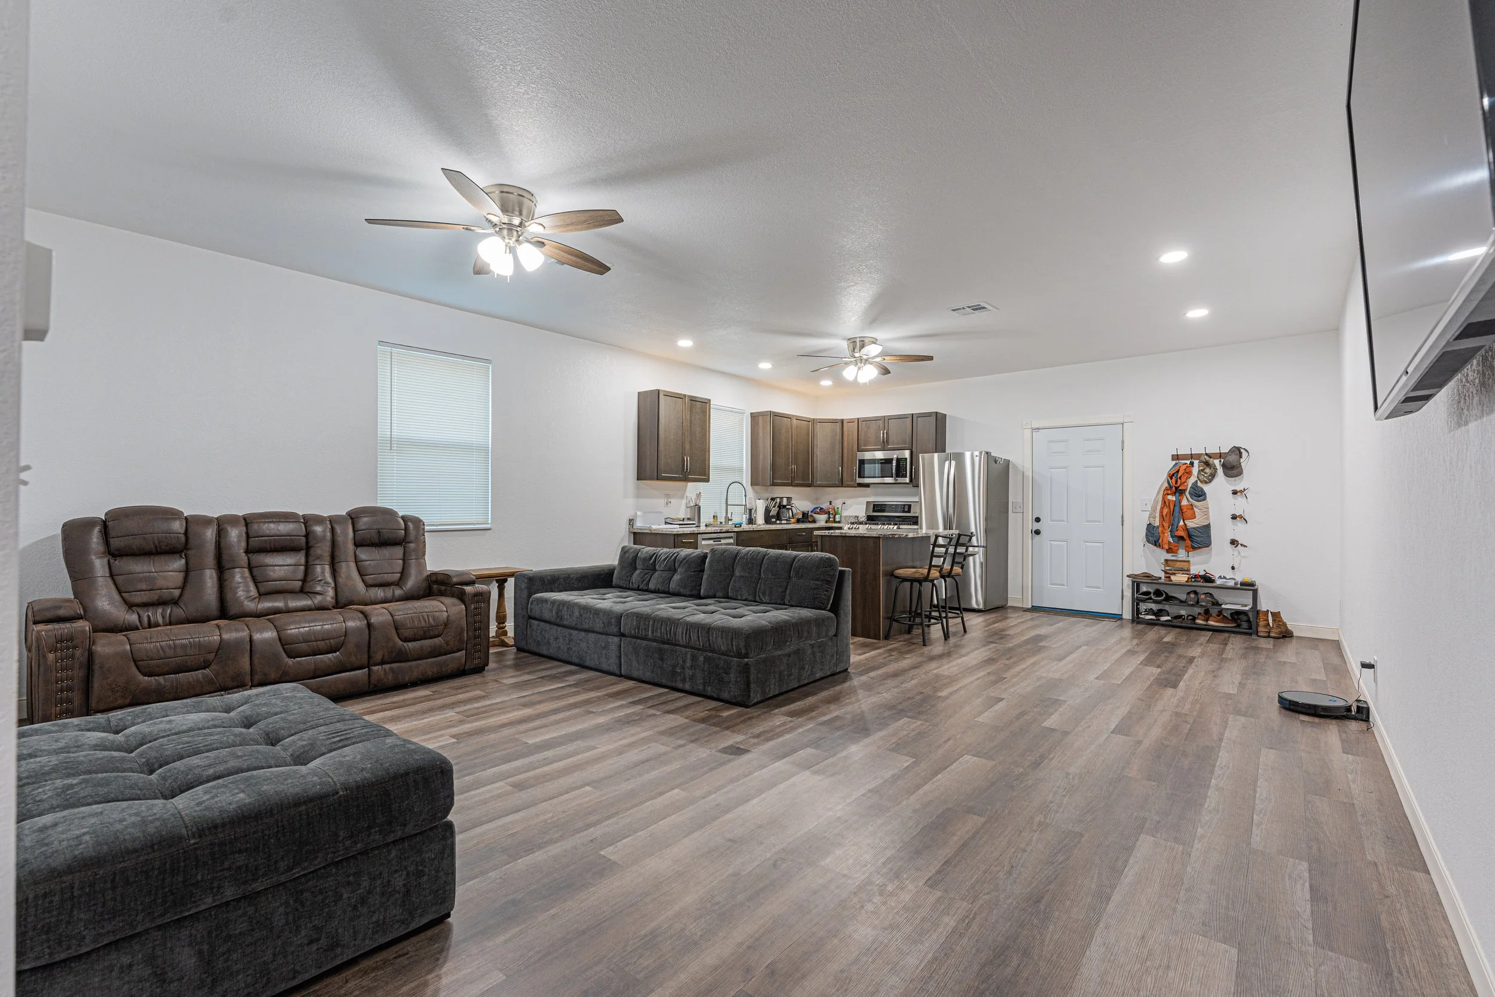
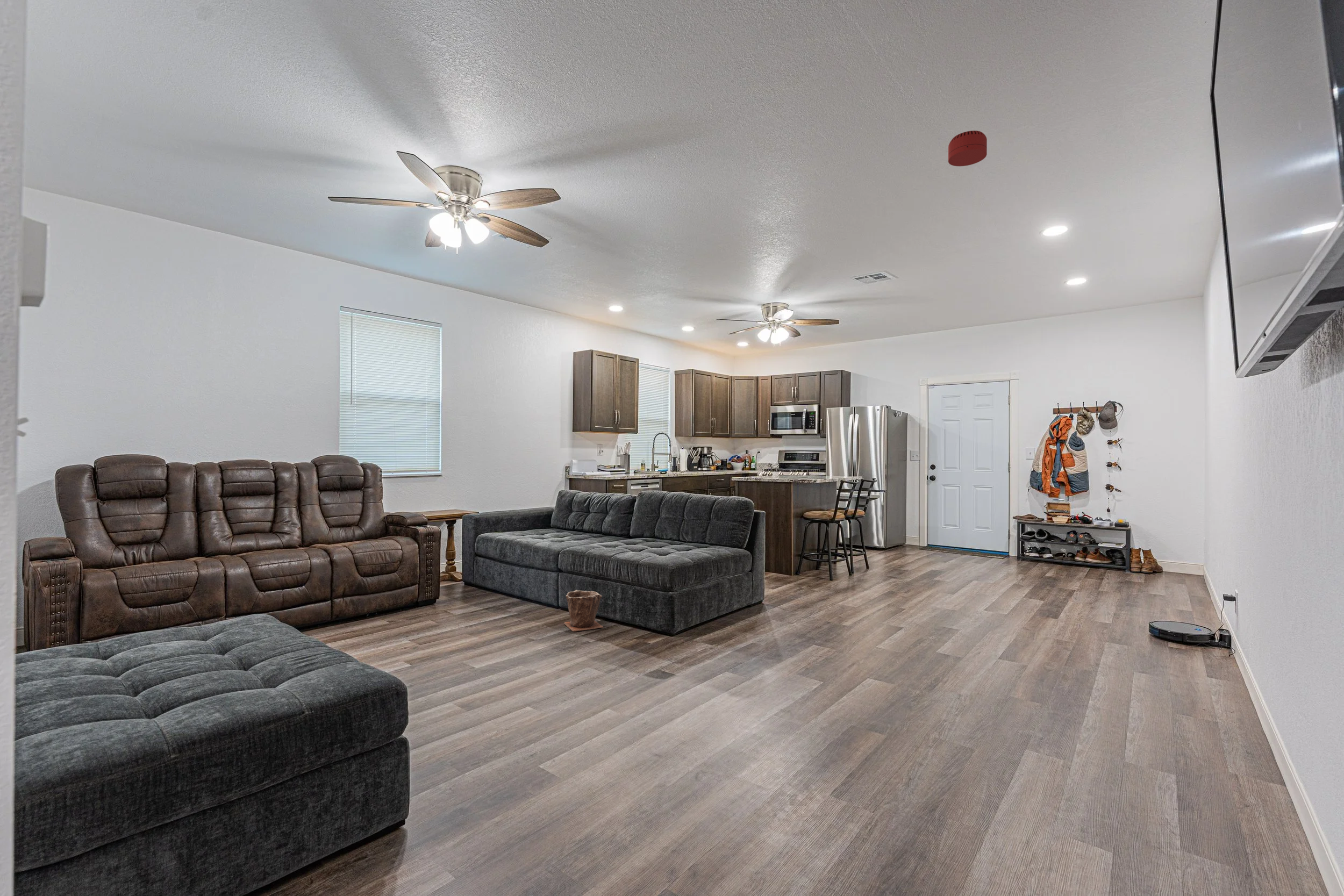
+ plant pot (583, 609)
+ smoke detector (967, 148)
